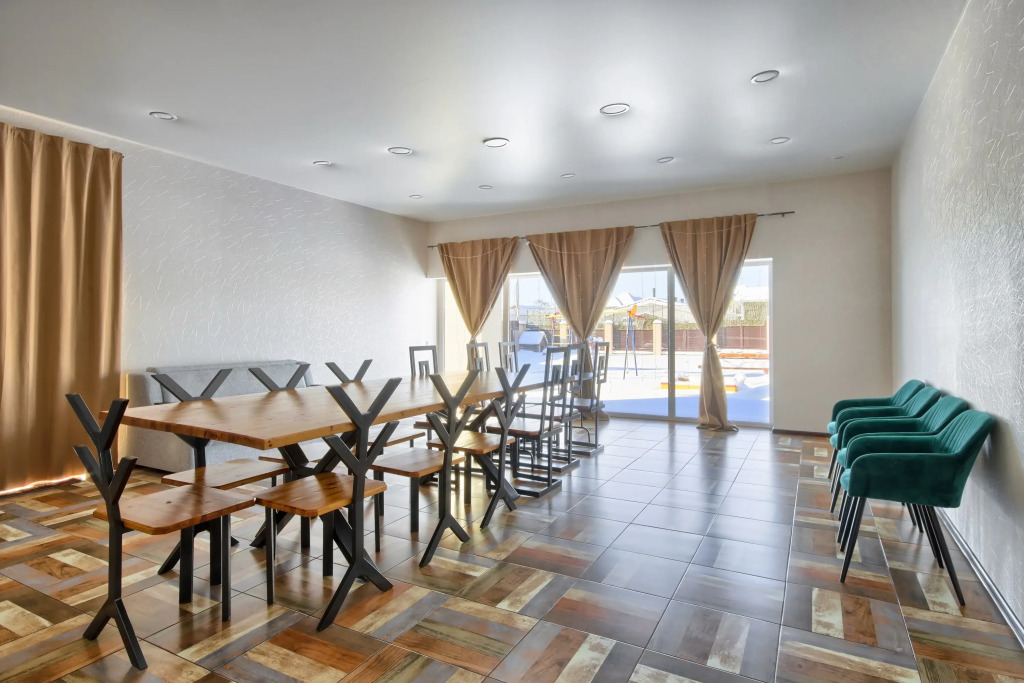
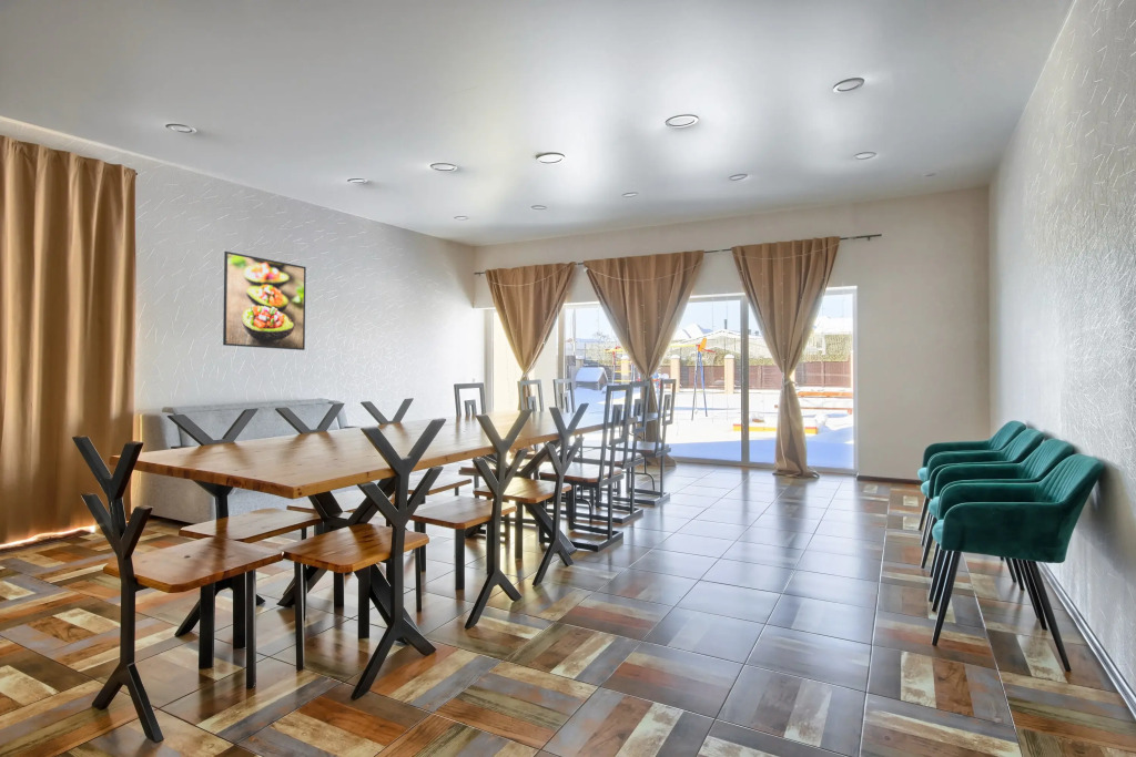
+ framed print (266, 304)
